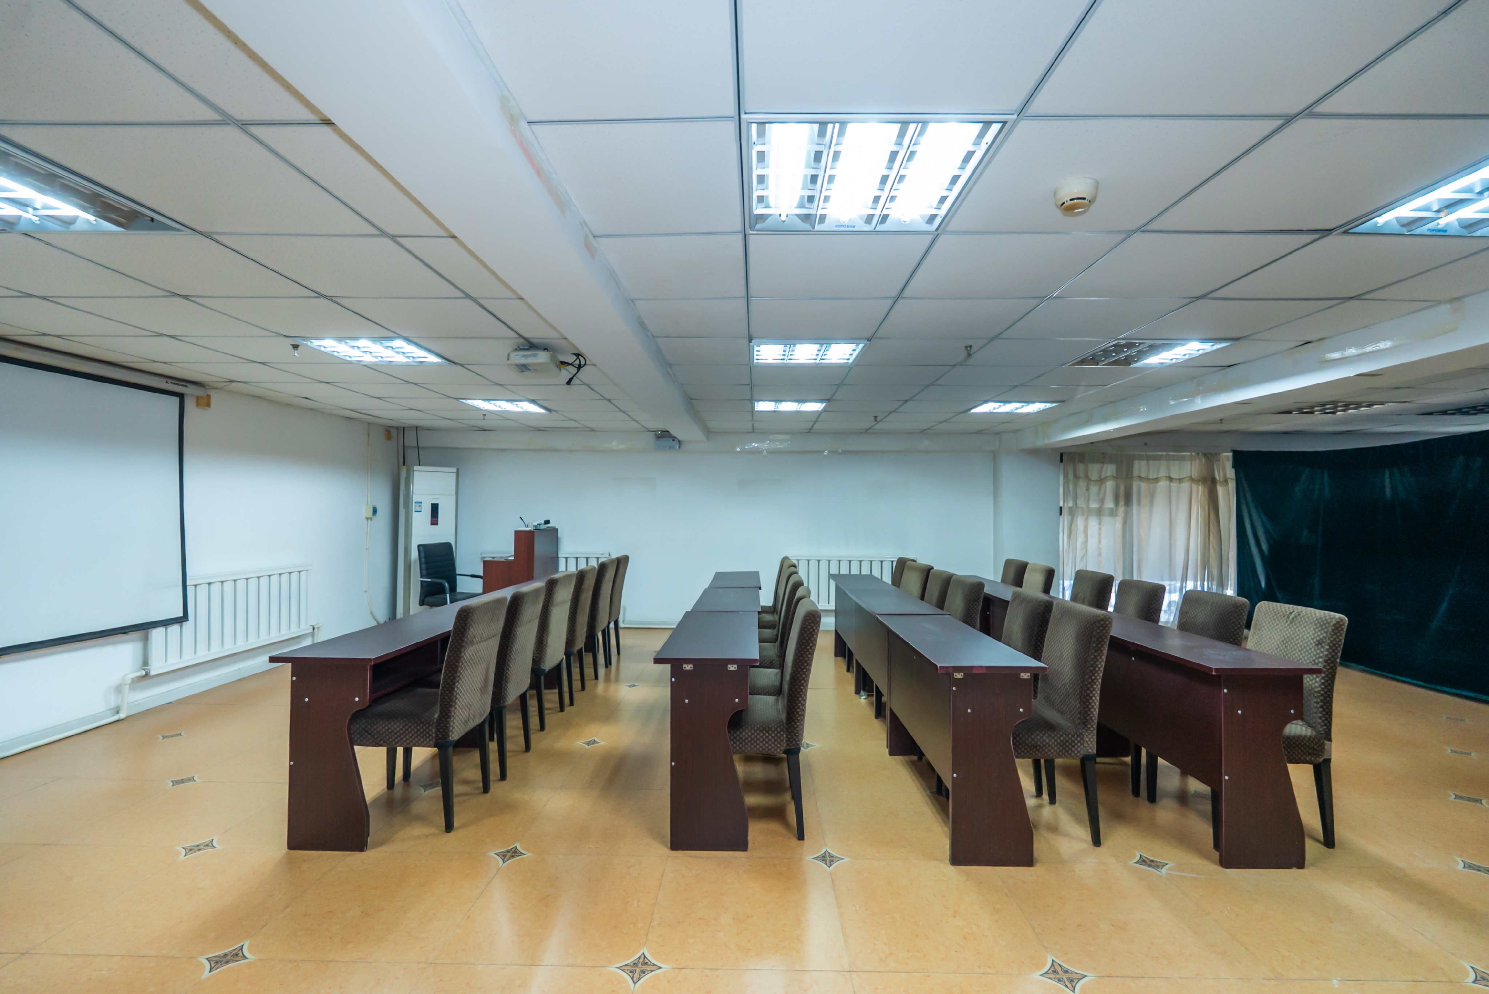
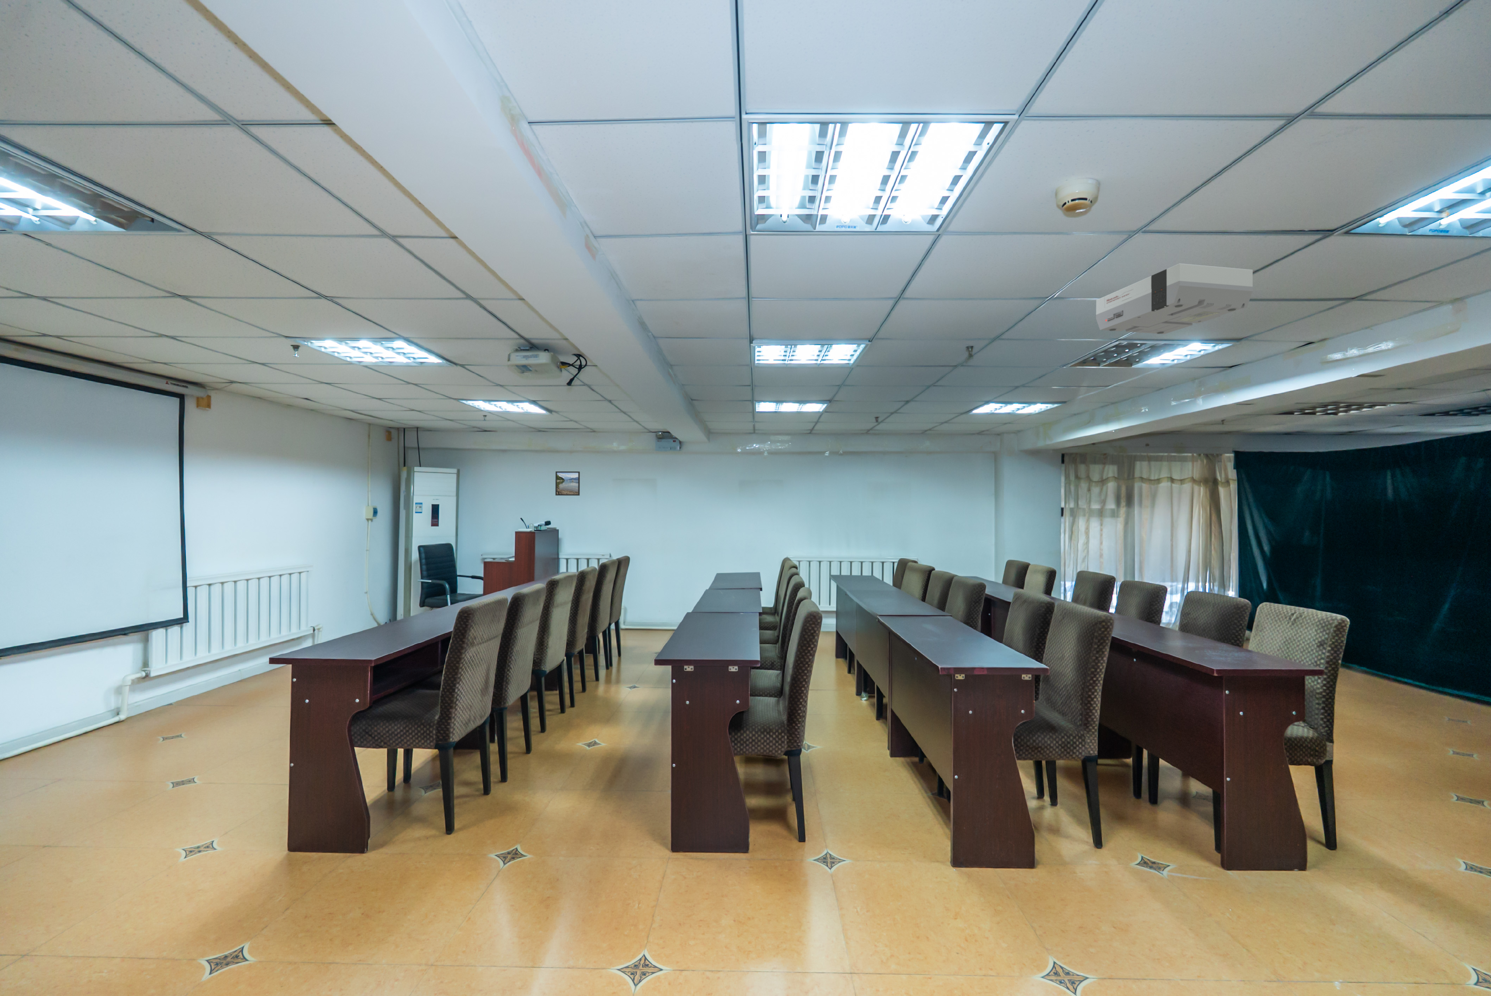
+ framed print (568, 484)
+ projector (1169, 303)
